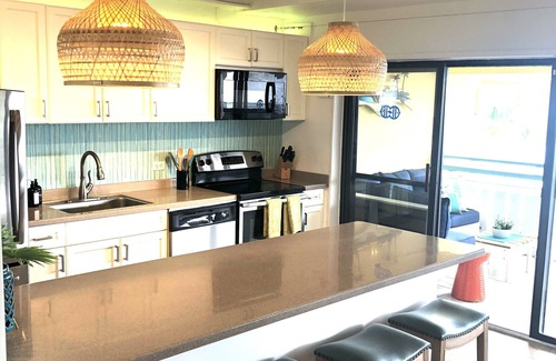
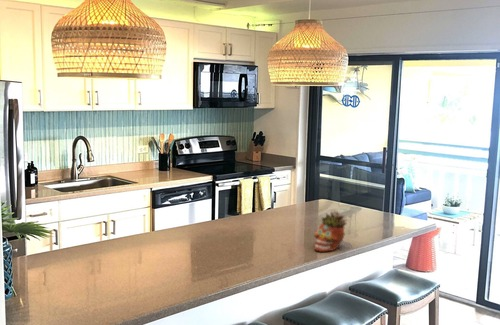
+ succulent planter (330, 230)
